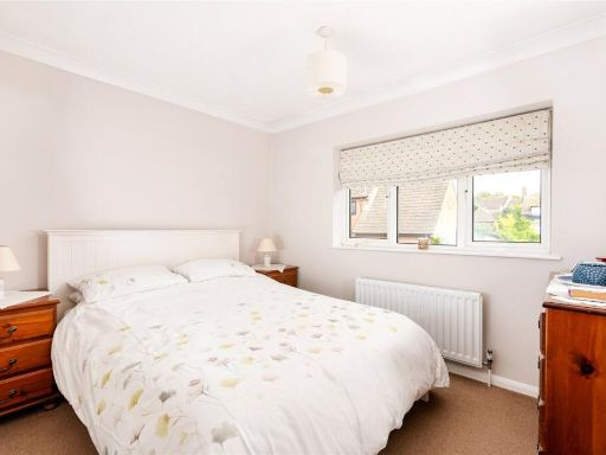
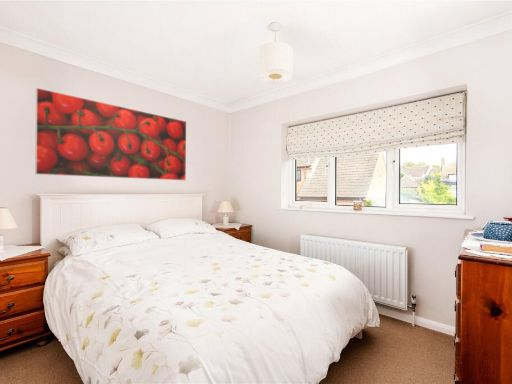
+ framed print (124, 142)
